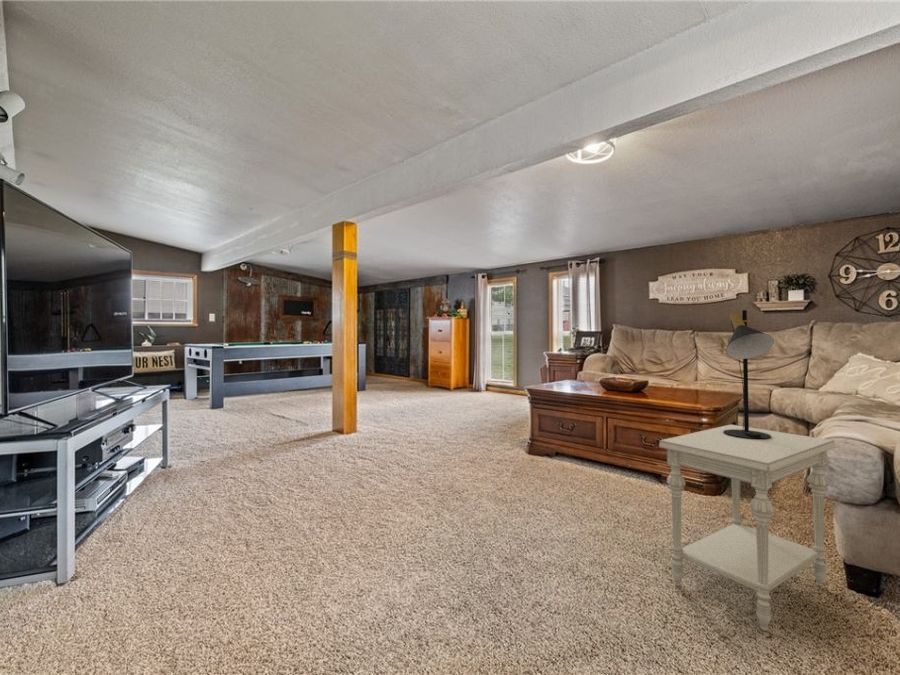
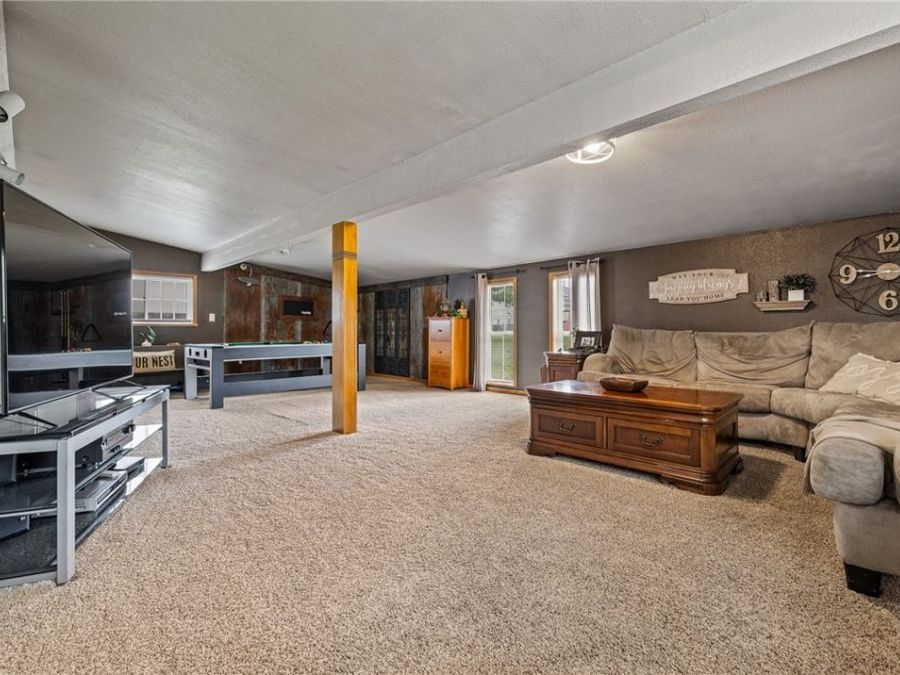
- table lamp (746, 372)
- side table (751, 512)
